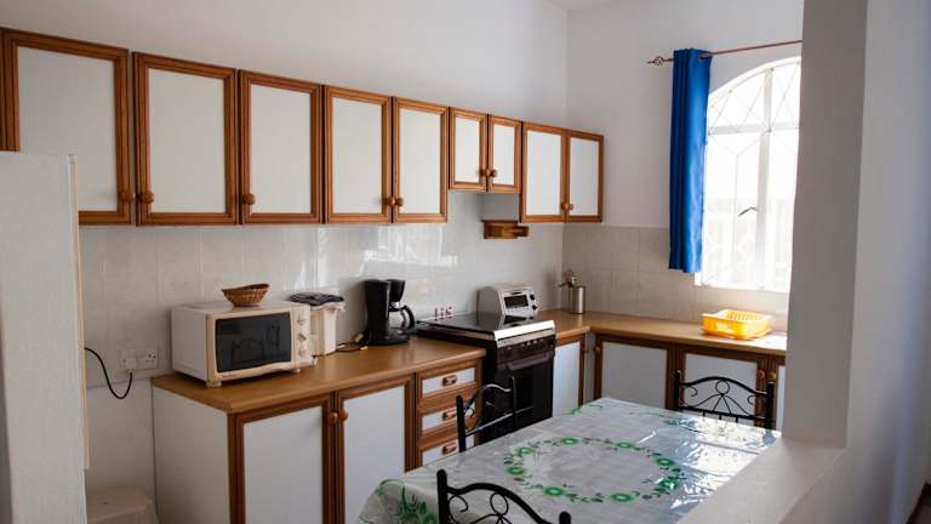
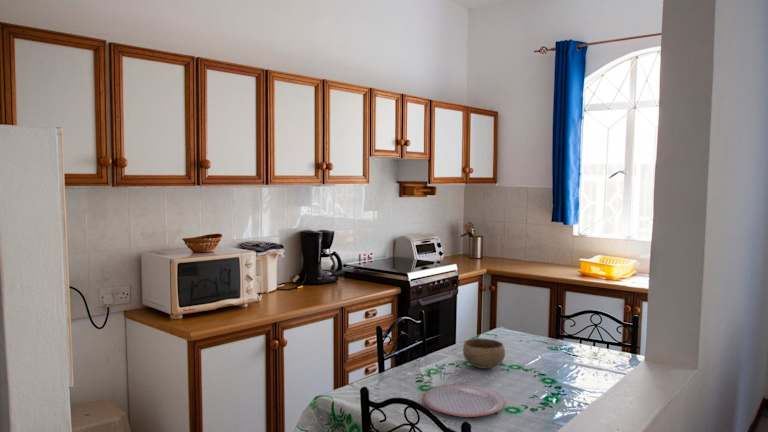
+ bowl (483, 354)
+ plate (463, 401)
